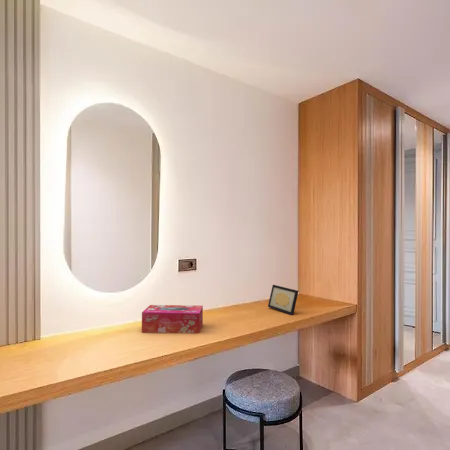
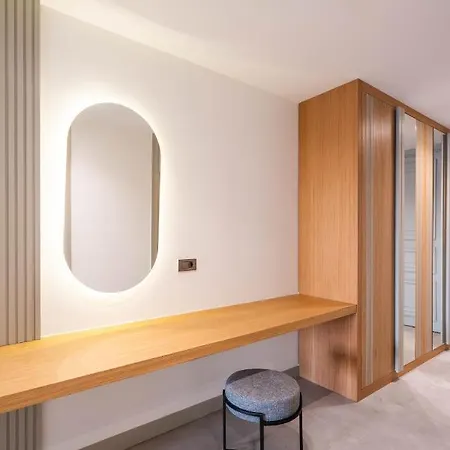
- tissue box (173, 318)
- picture frame (284, 298)
